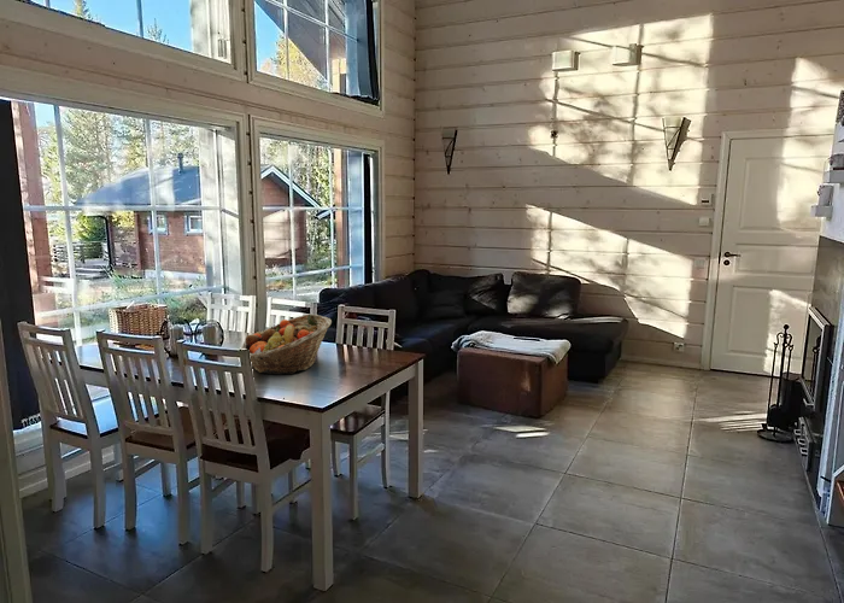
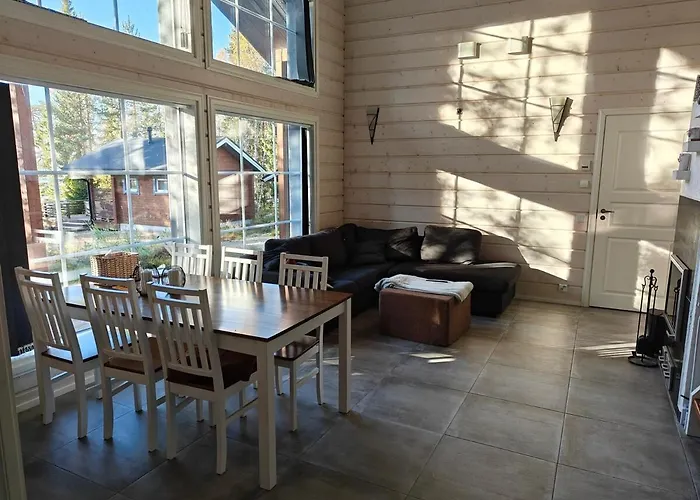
- fruit basket (286, 341)
